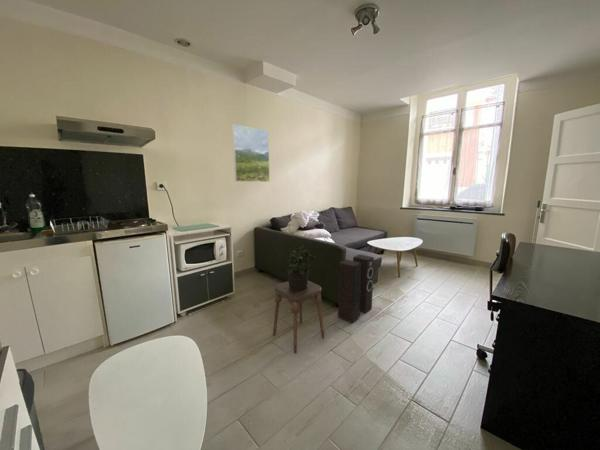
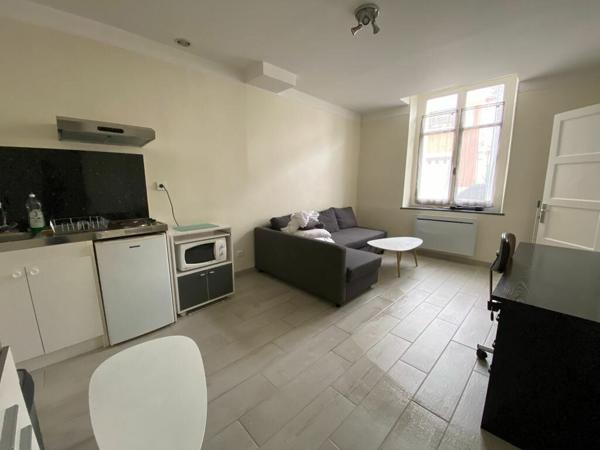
- speaker (356, 286)
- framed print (252, 155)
- potted plant (300, 266)
- stool (298, 312)
